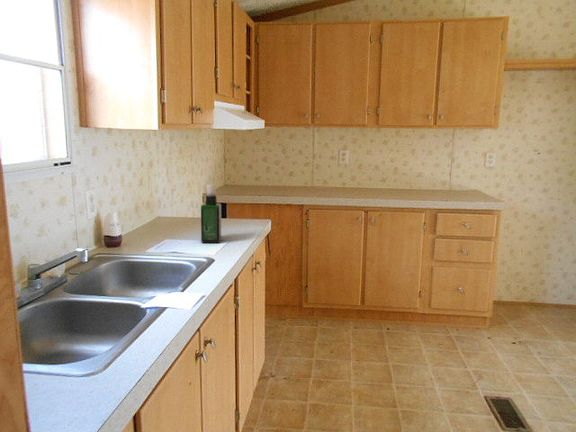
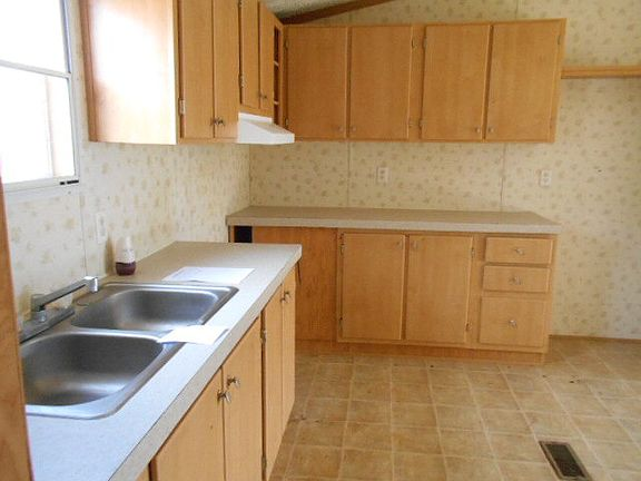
- spray bottle (211, 213)
